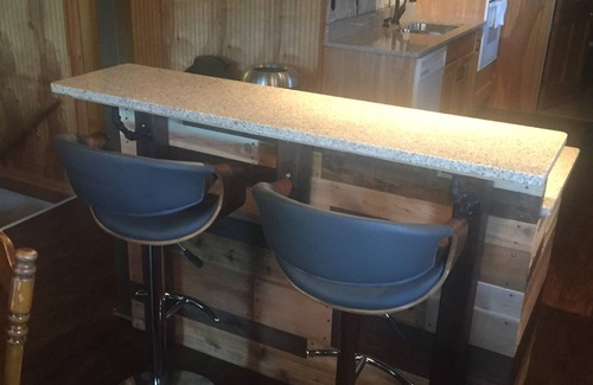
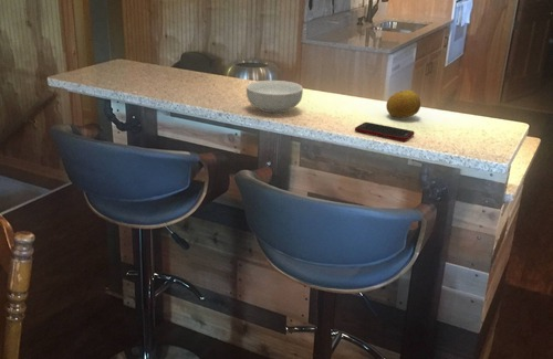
+ cell phone (384, 131)
+ cereal bowl (273, 97)
+ fruit (403, 104)
